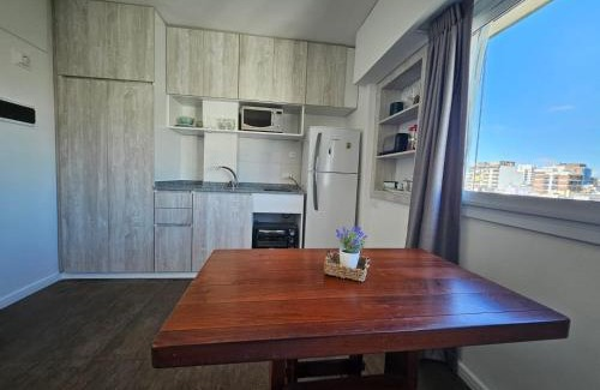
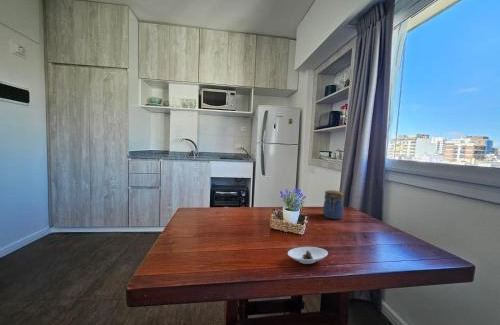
+ jar (333, 204)
+ saucer (307, 255)
